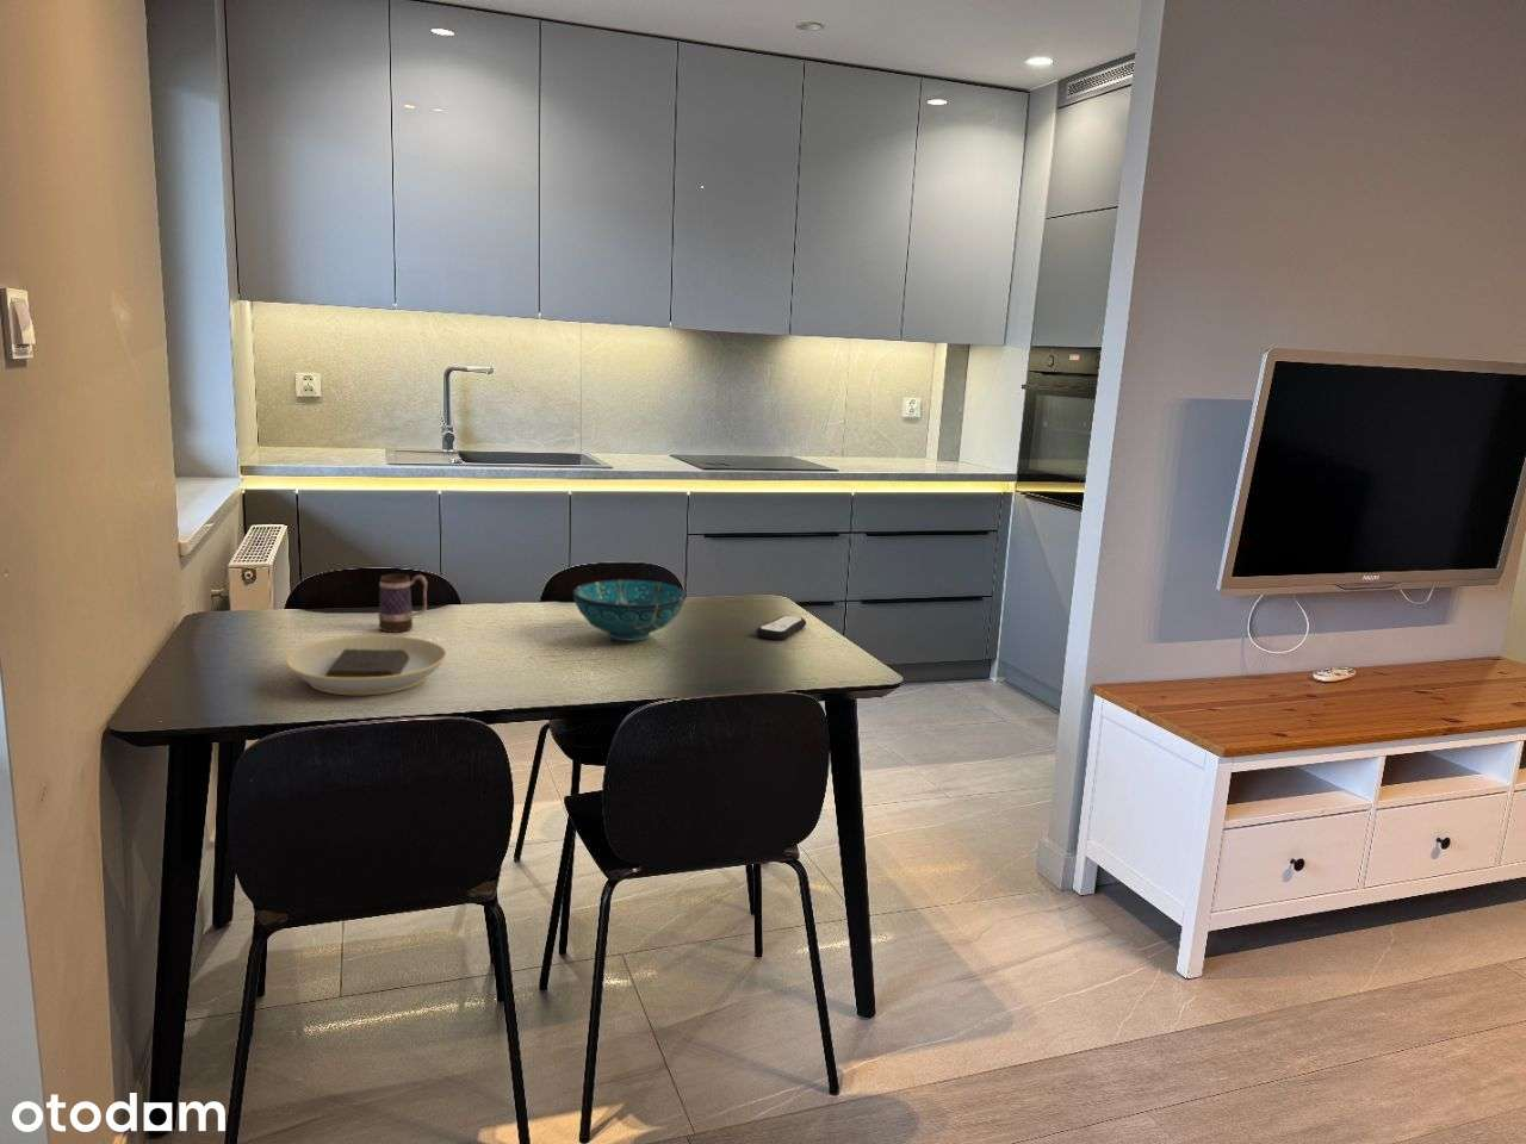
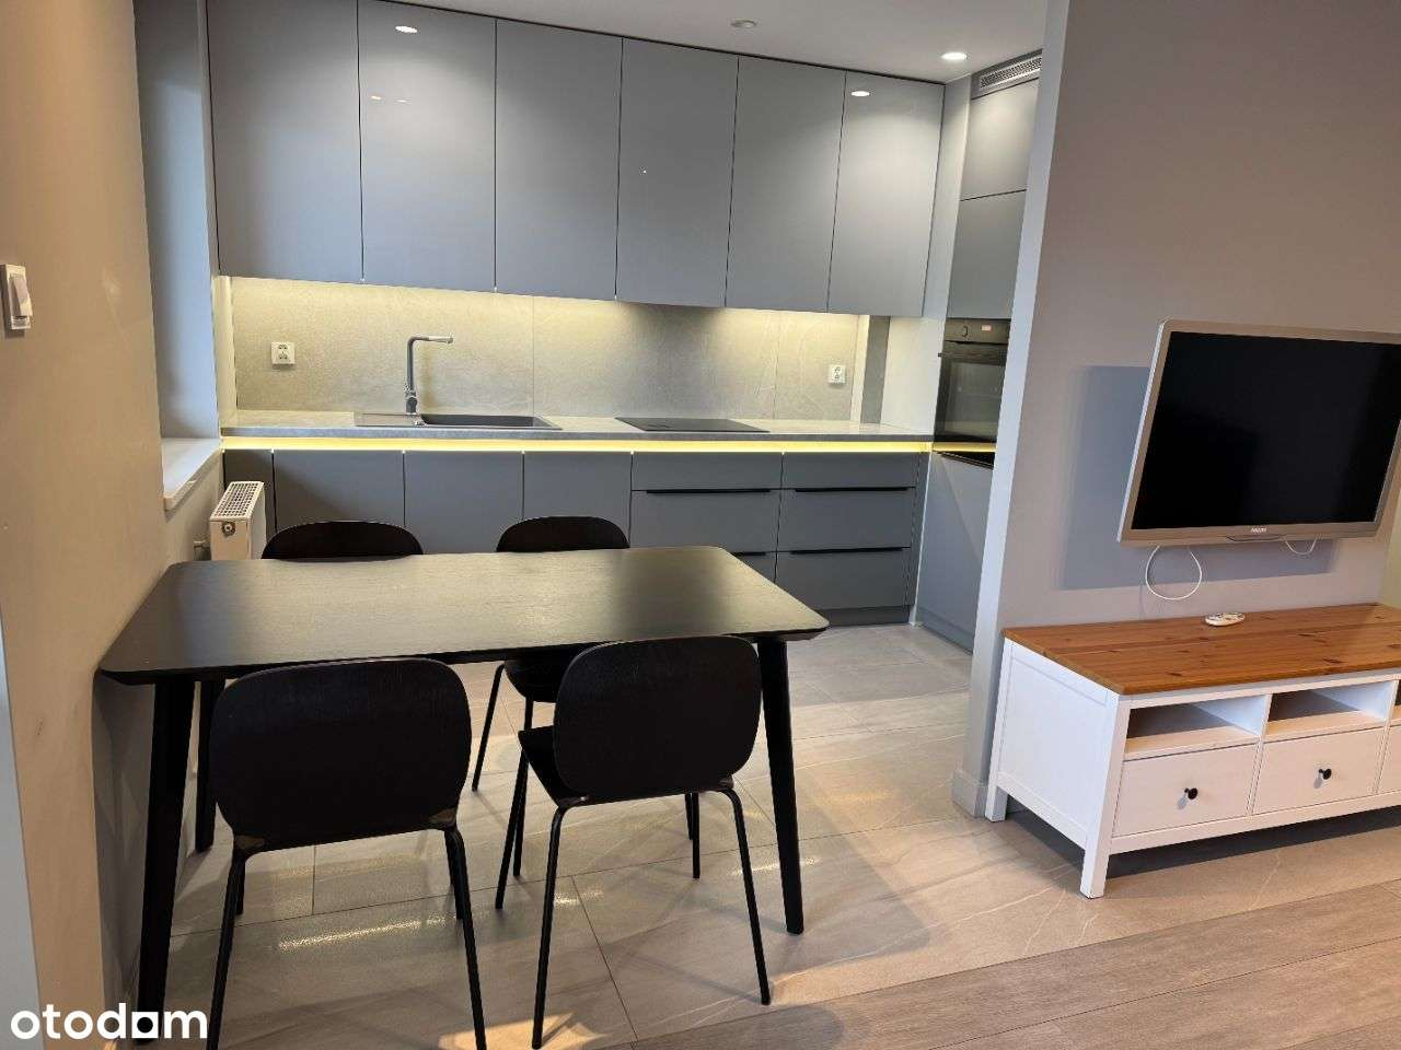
- decorative bowl (630, 613)
- mug (403, 602)
- remote control (782, 626)
- plate (369, 666)
